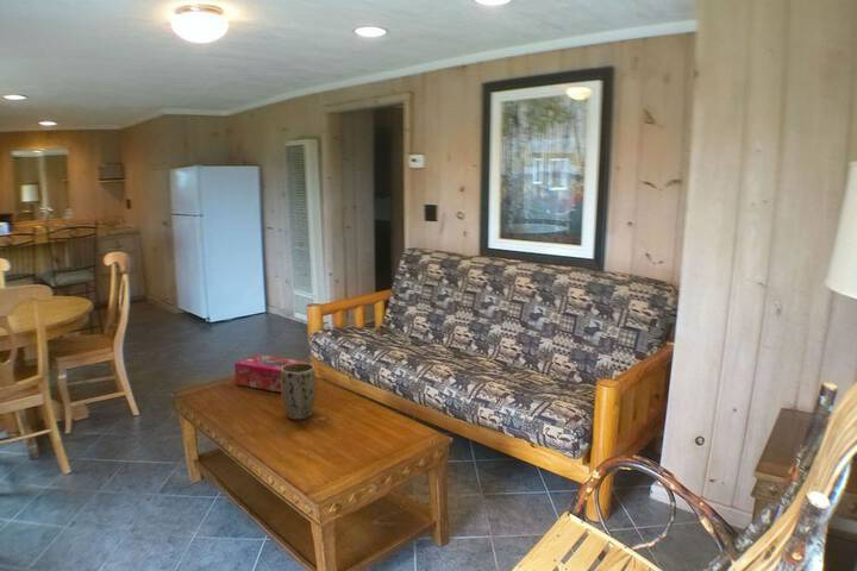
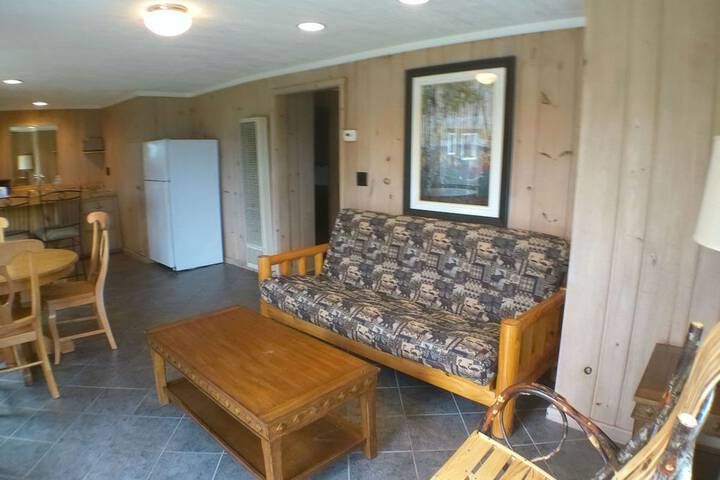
- plant pot (298, 390)
- tissue box (271, 372)
